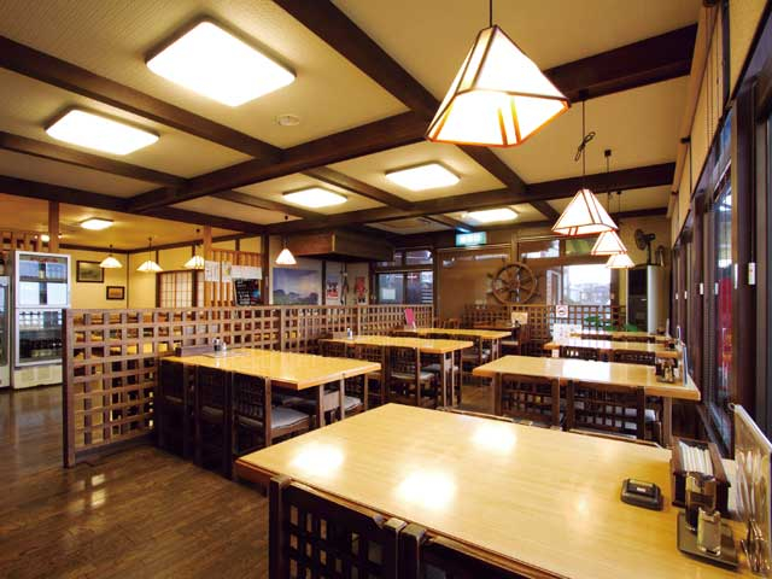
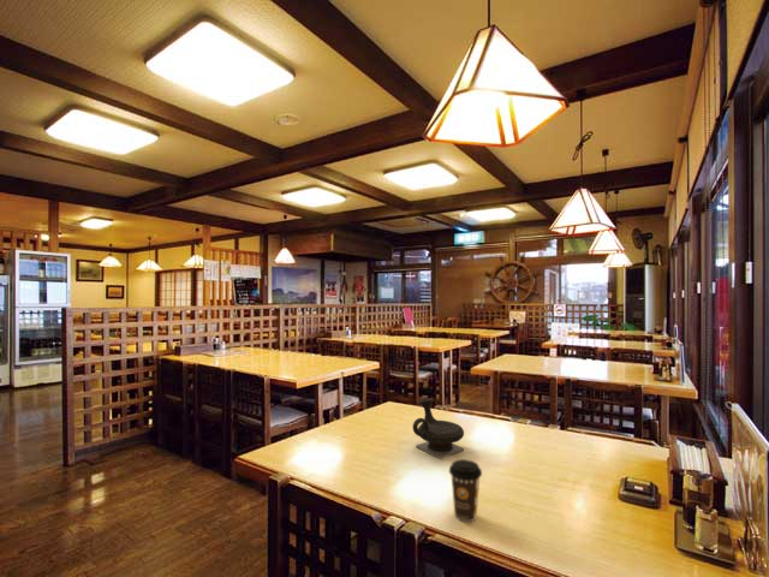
+ teapot (433, 426)
+ coffee cup (465, 489)
